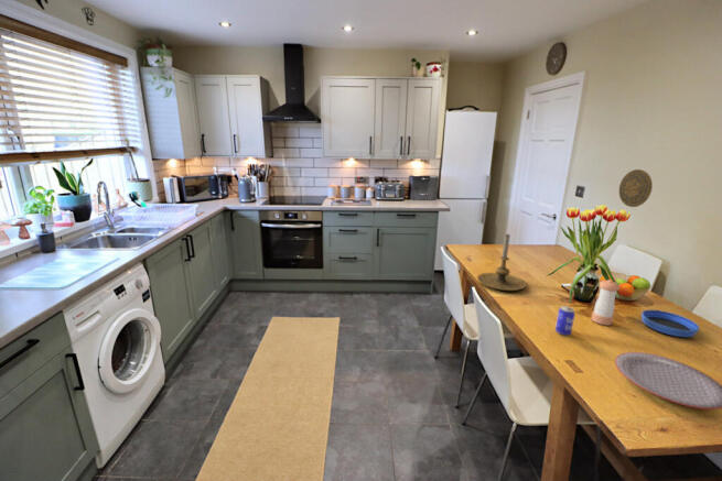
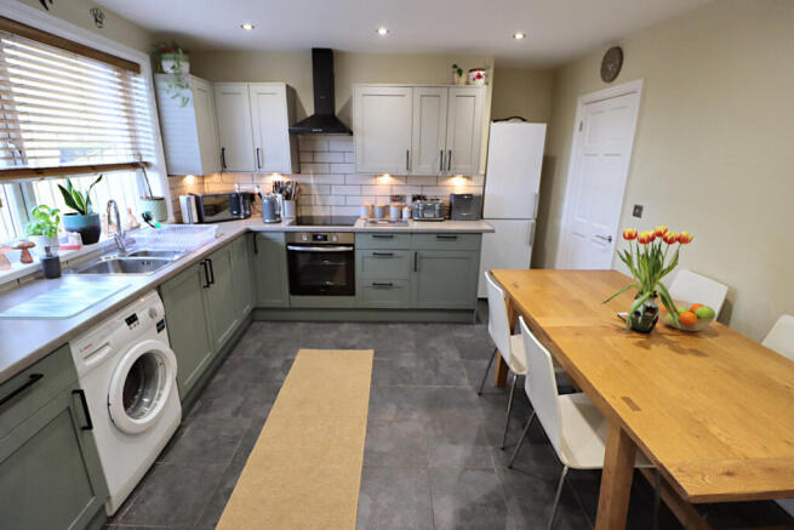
- decorative plate (633, 188)
- beer can (564, 319)
- plate (667, 379)
- bowl (668, 323)
- pepper shaker (605, 300)
- candle holder (504, 259)
